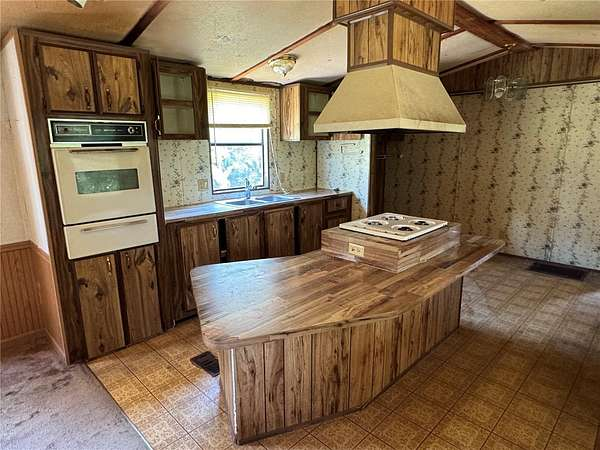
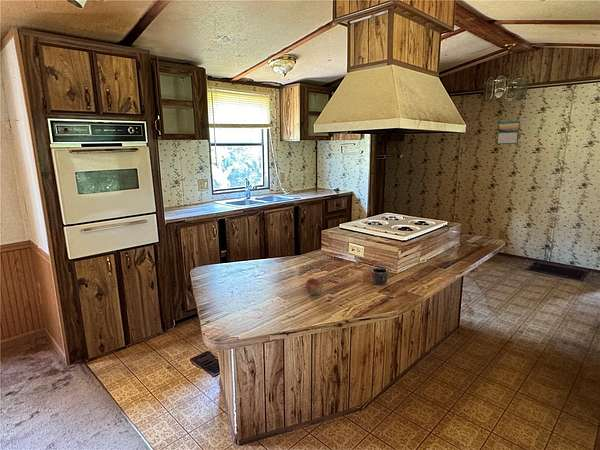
+ fruit (314, 285)
+ calendar (508, 132)
+ mug (380, 277)
